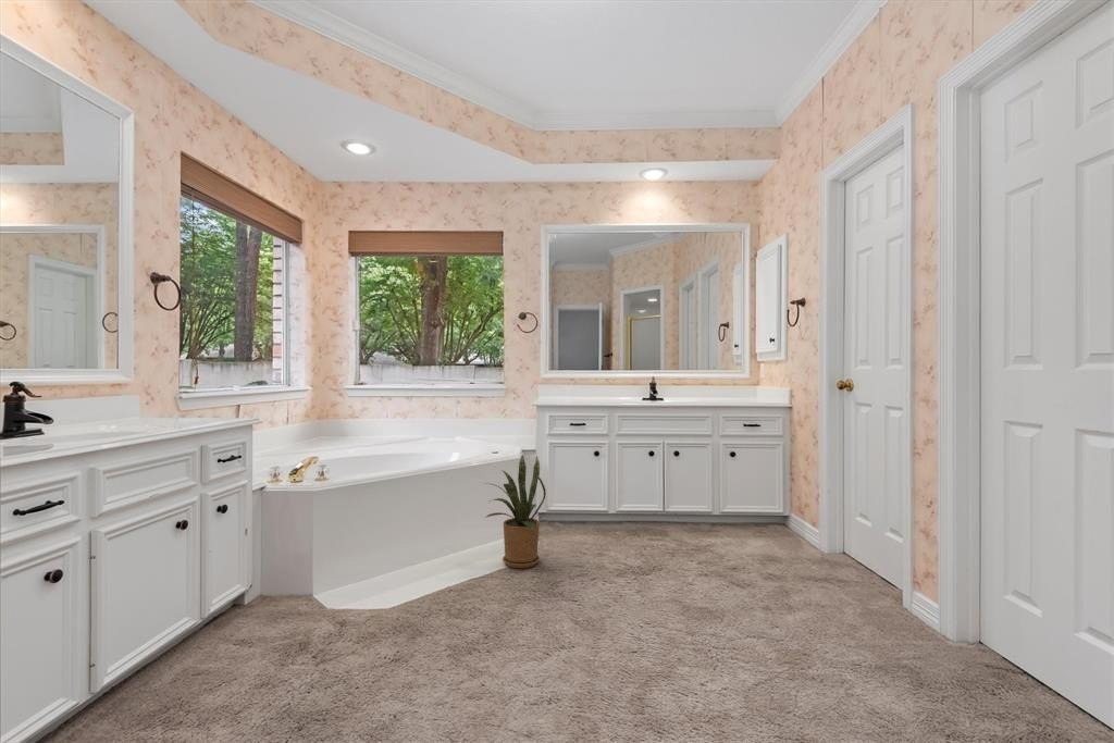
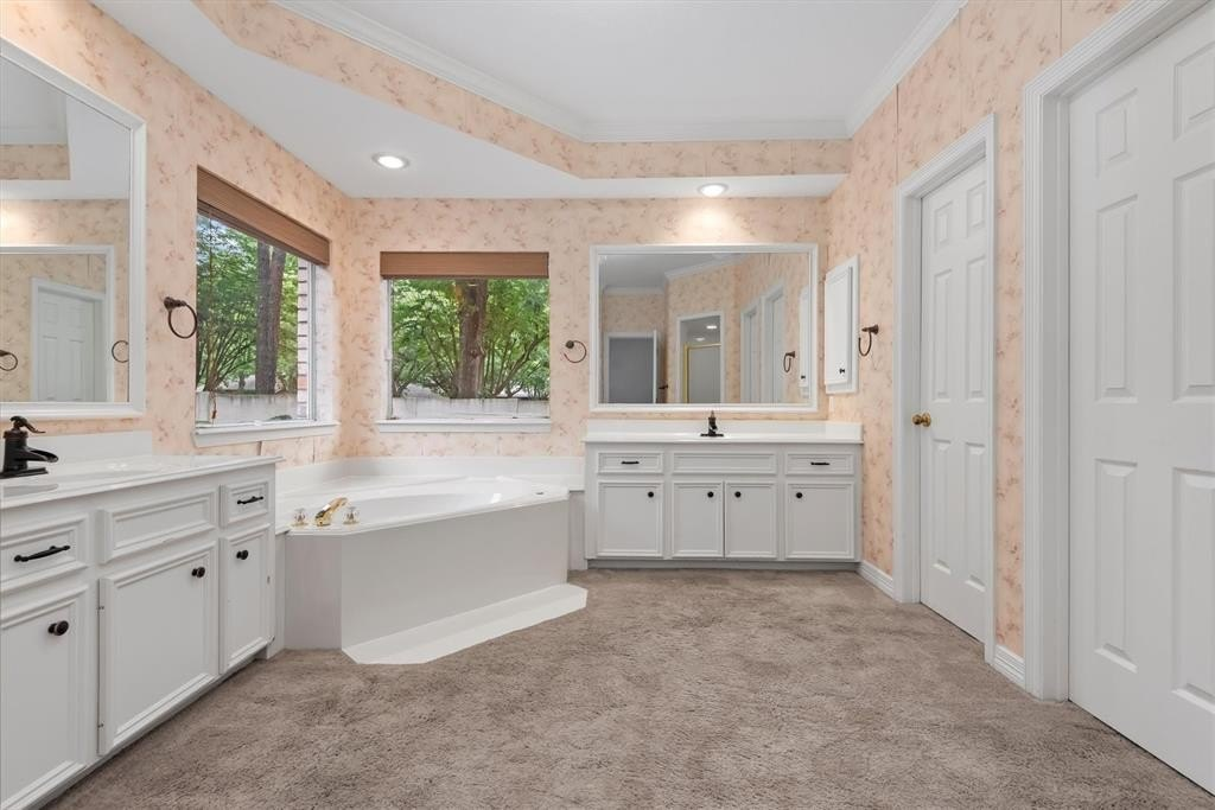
- house plant (515, 510)
